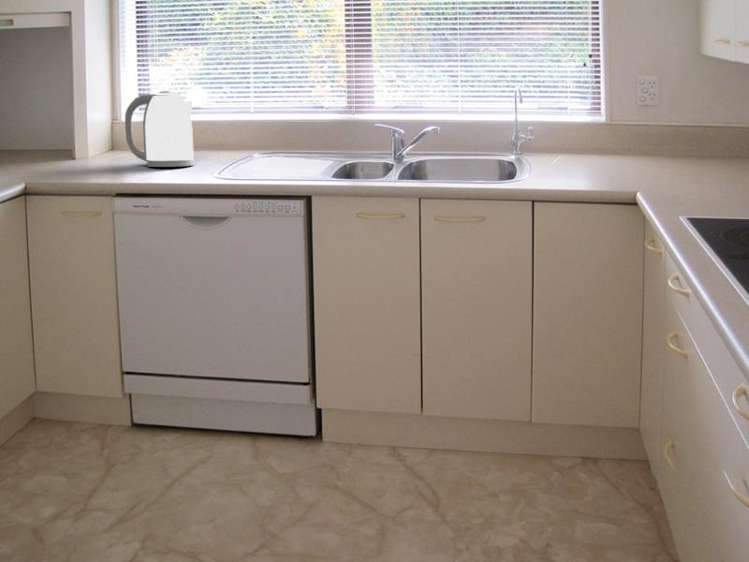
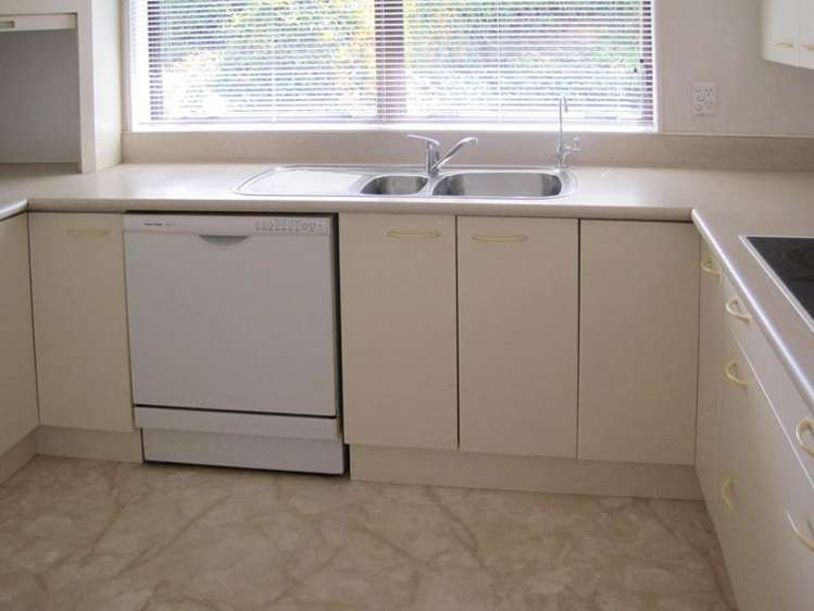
- kettle (159, 128)
